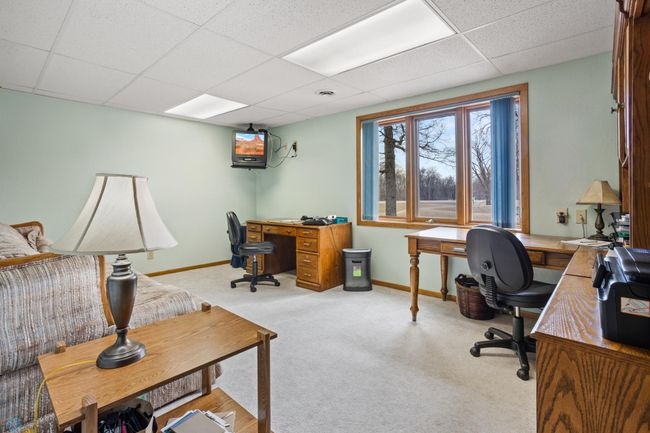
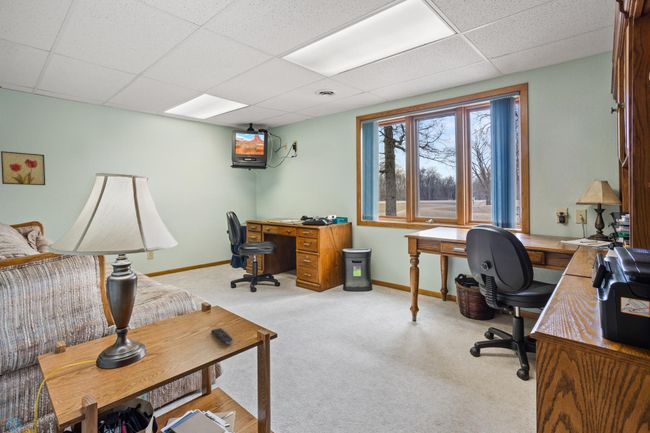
+ wall art (23, 168)
+ remote control (222, 335)
